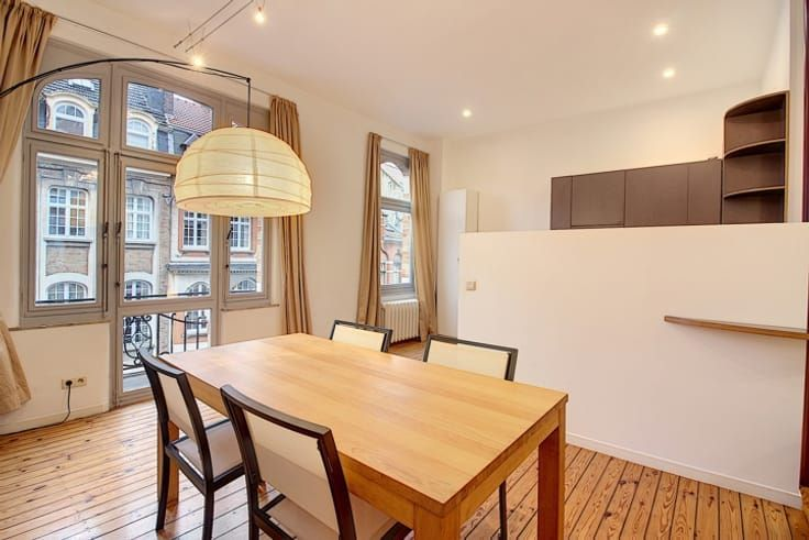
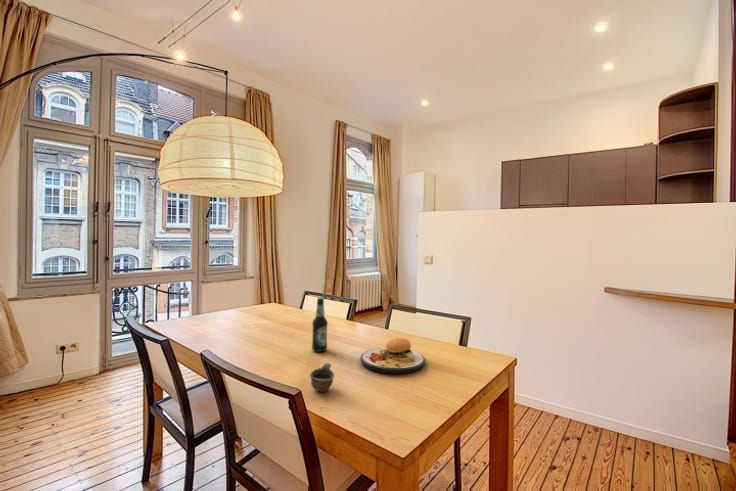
+ bottle (320, 324)
+ cup (323, 378)
+ plate (392, 345)
